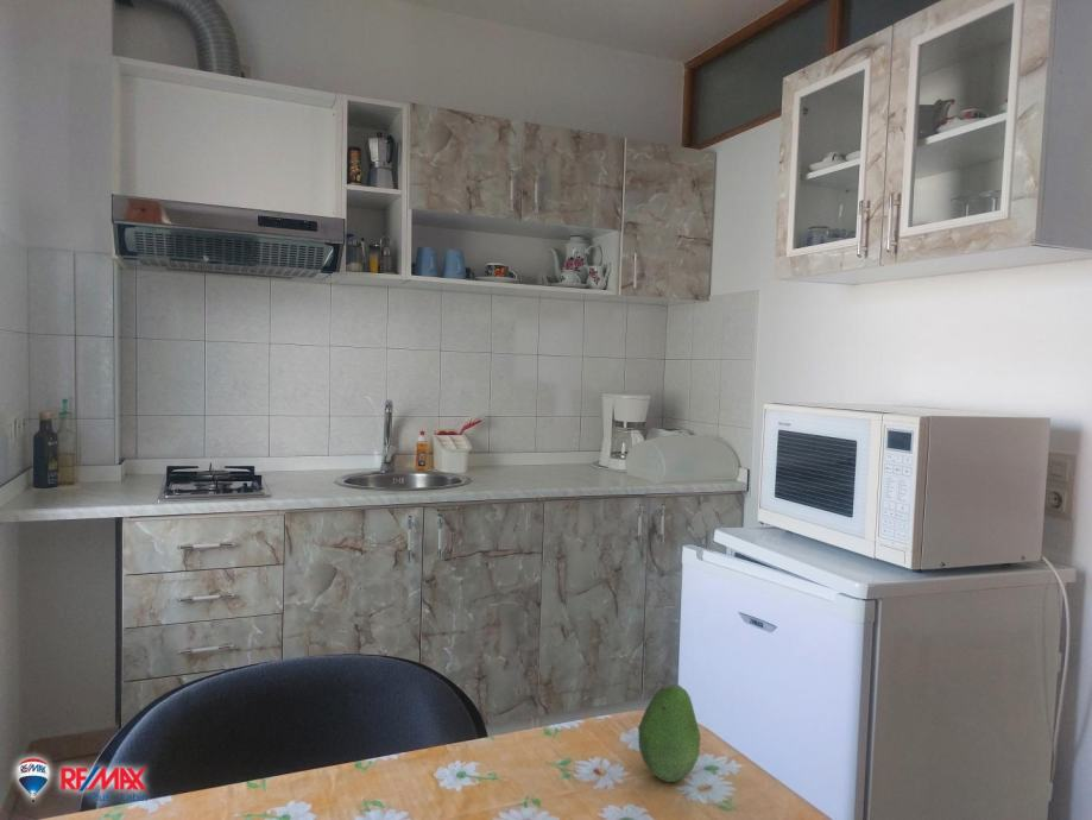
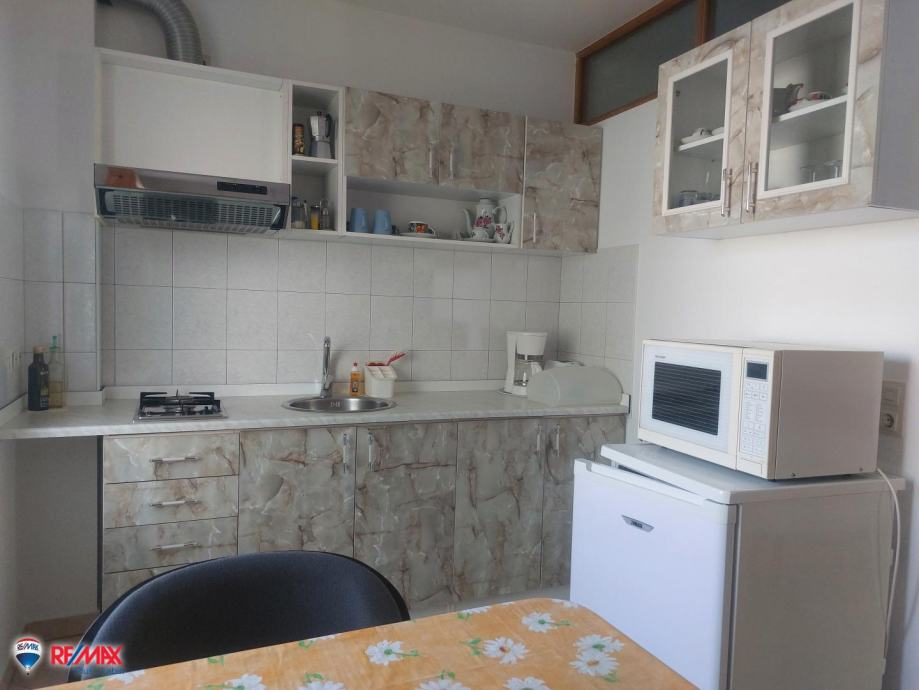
- fruit (669, 731)
